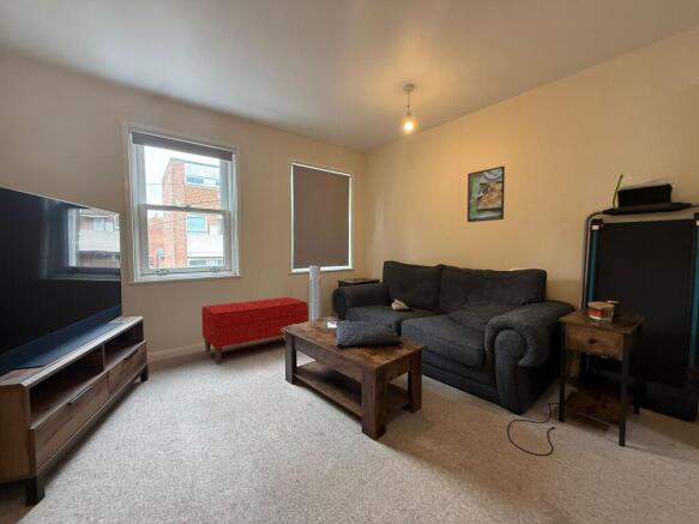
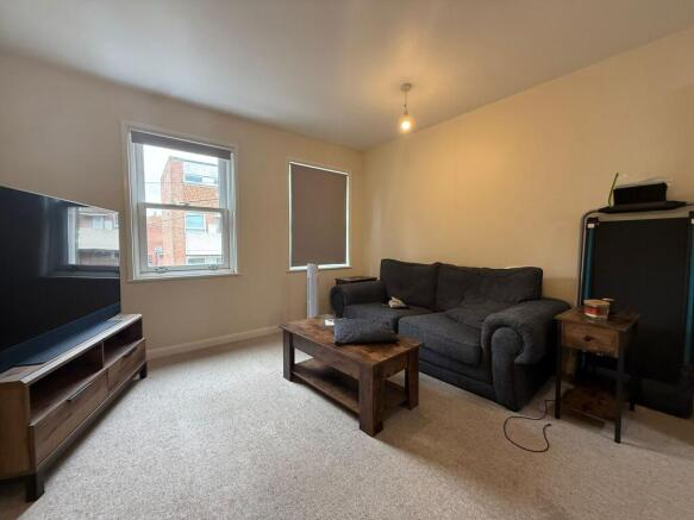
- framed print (484, 195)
- bench (257, 325)
